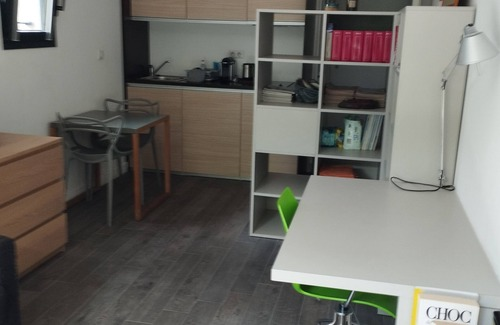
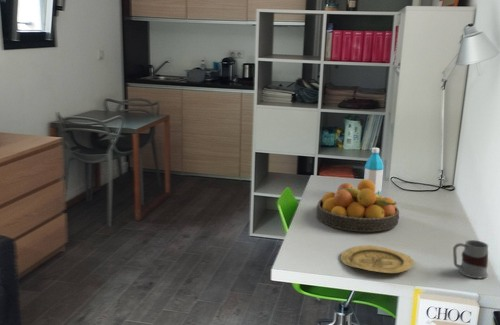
+ mug (470, 258)
+ fruit bowl (357, 201)
+ plate (376, 259)
+ water bottle (373, 173)
